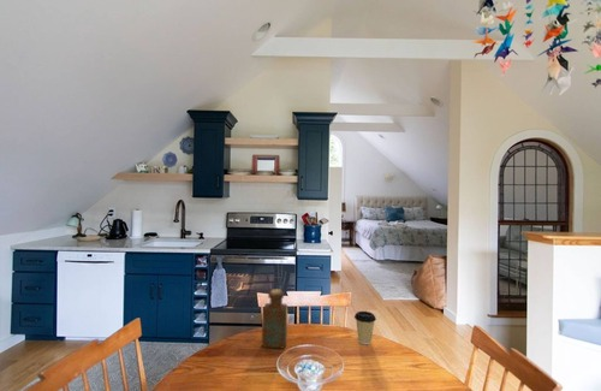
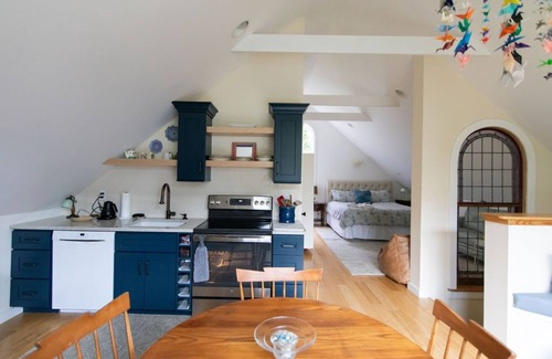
- coffee cup (364, 327)
- bottle (274, 316)
